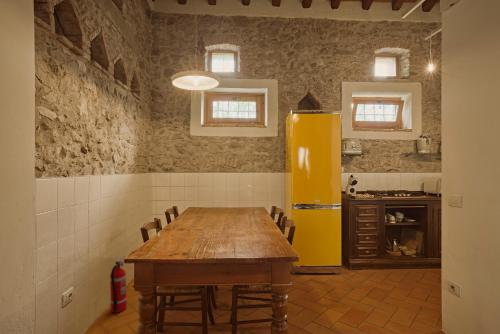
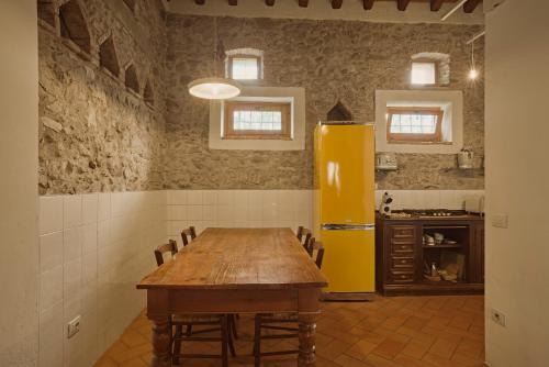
- fire extinguisher (117, 284)
